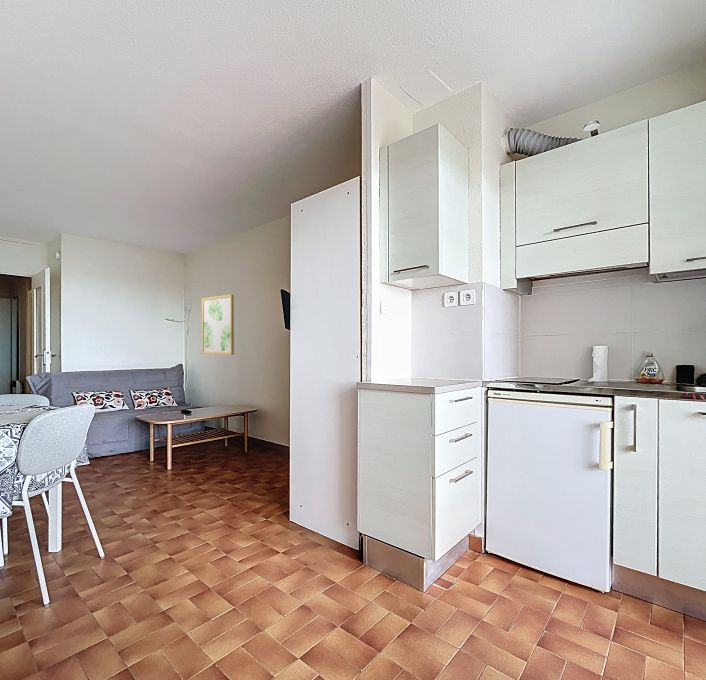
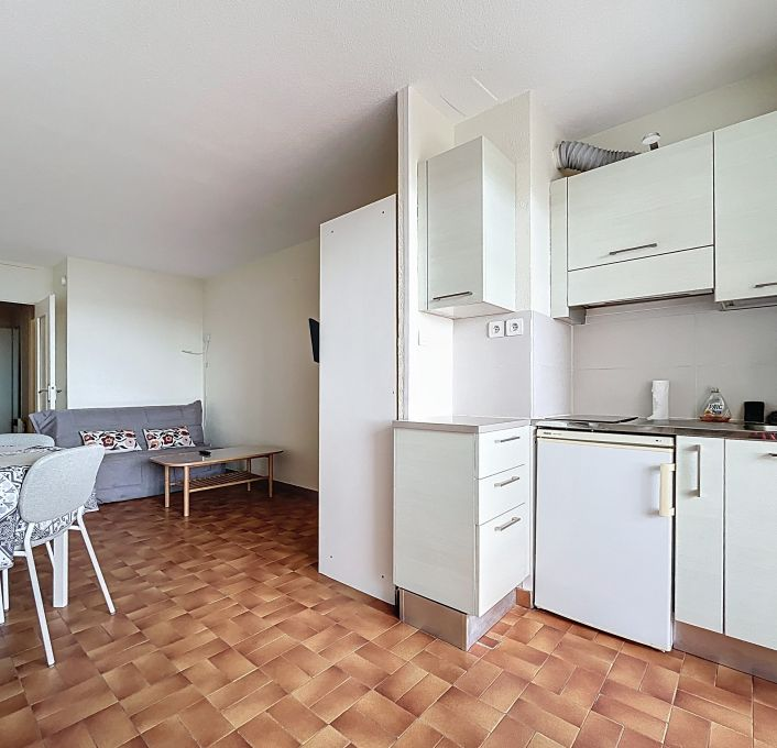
- wall art (217, 325)
